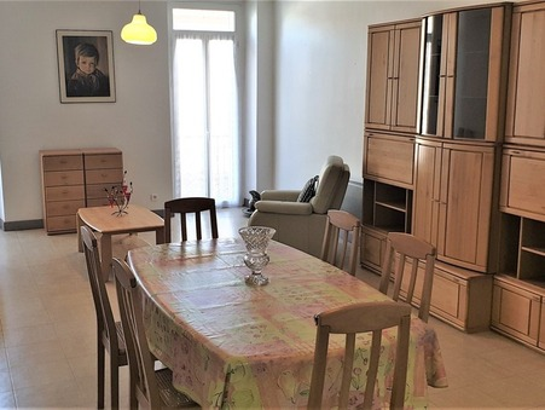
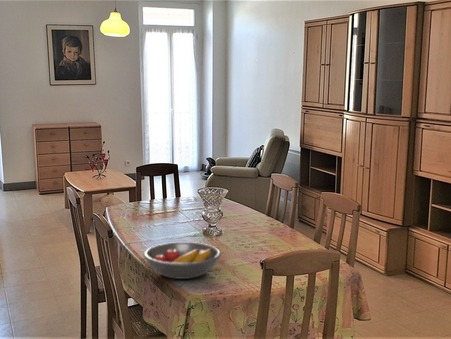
+ fruit bowl (182, 260)
